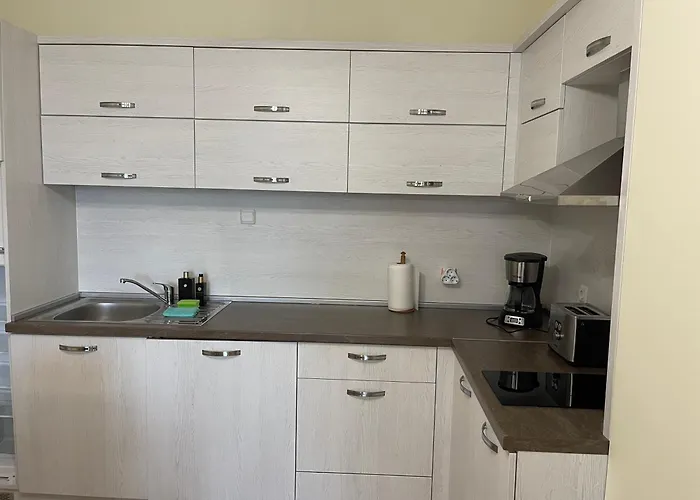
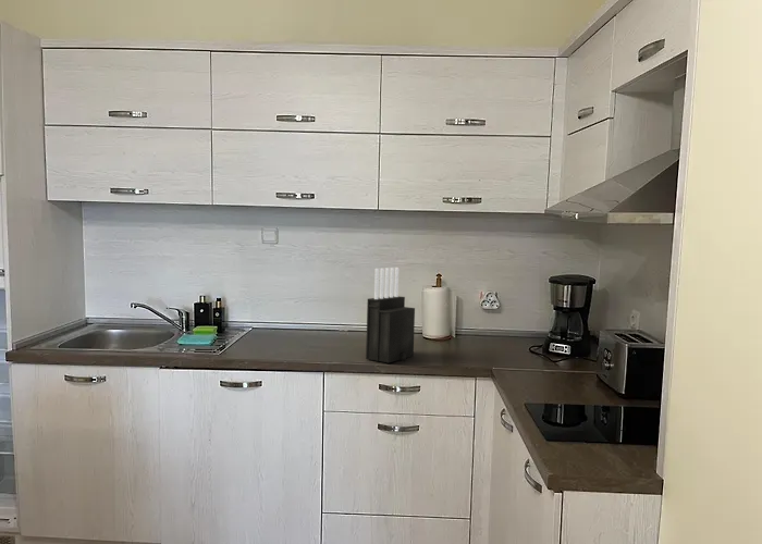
+ knife block (393, 313)
